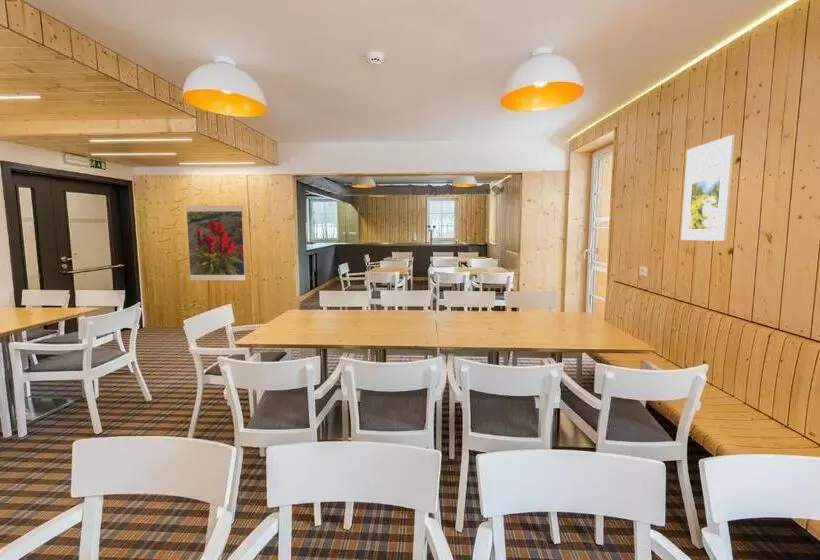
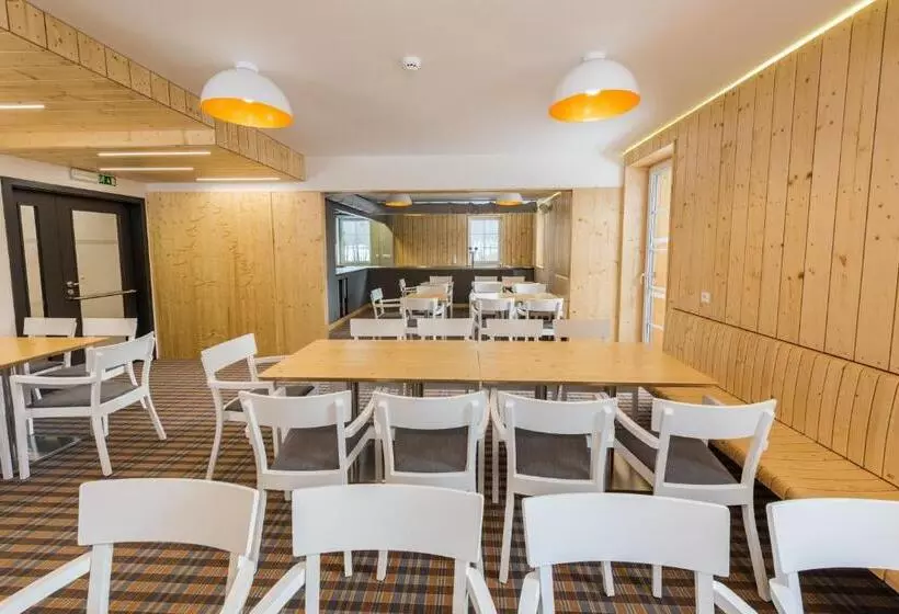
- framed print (705, 192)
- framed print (216, 243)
